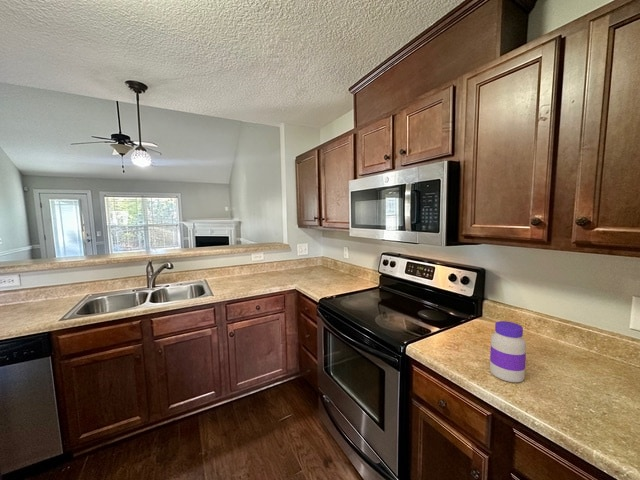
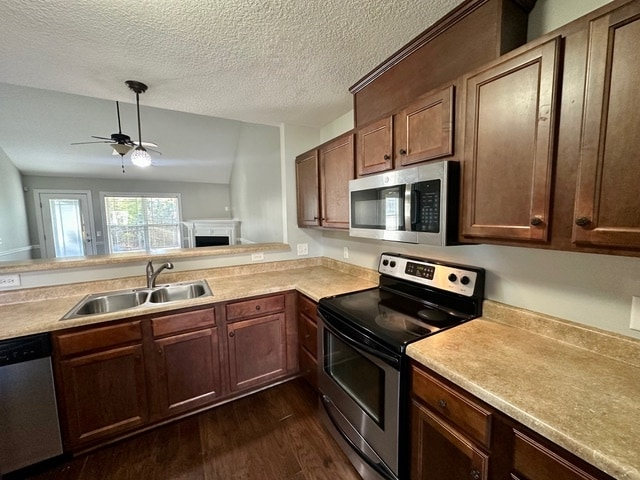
- jar (507, 350)
